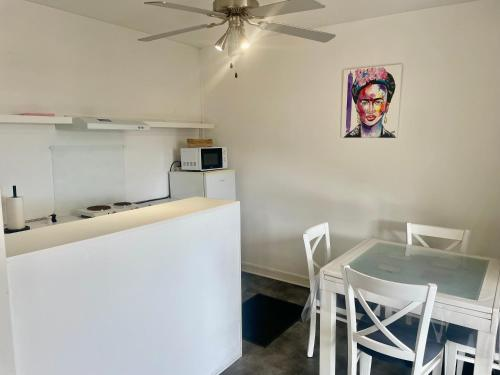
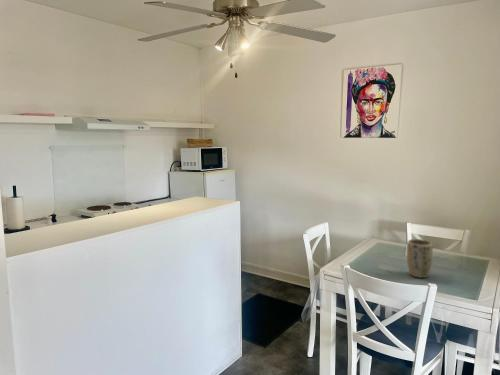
+ plant pot (419, 258)
